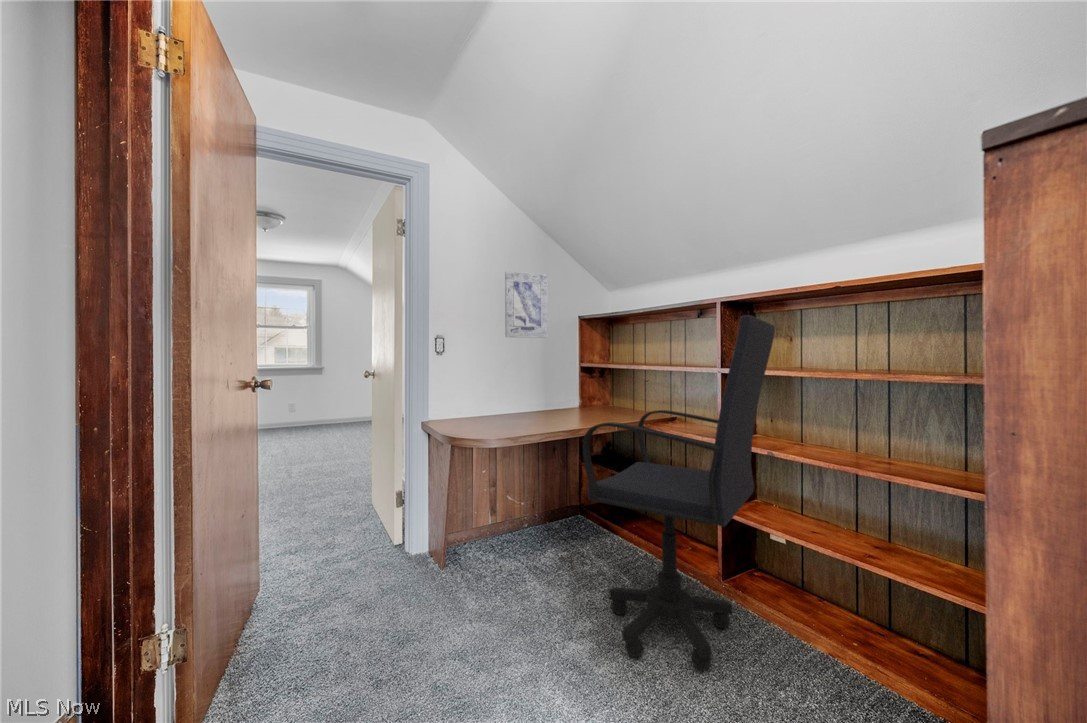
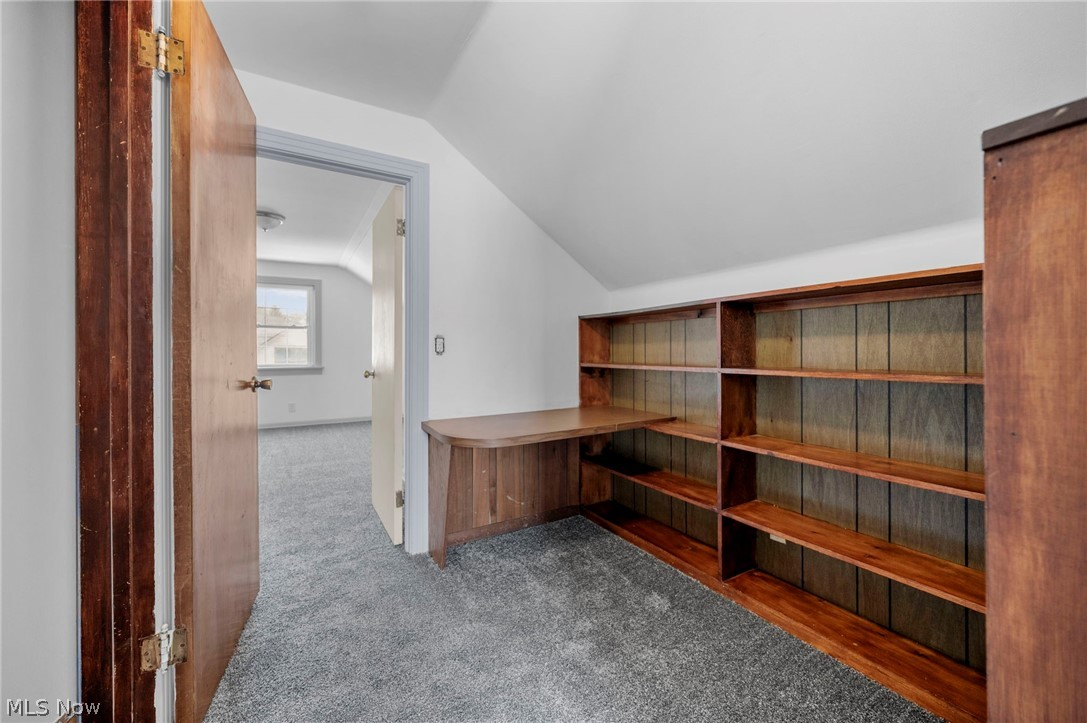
- office chair (677, 479)
- wall art (526, 305)
